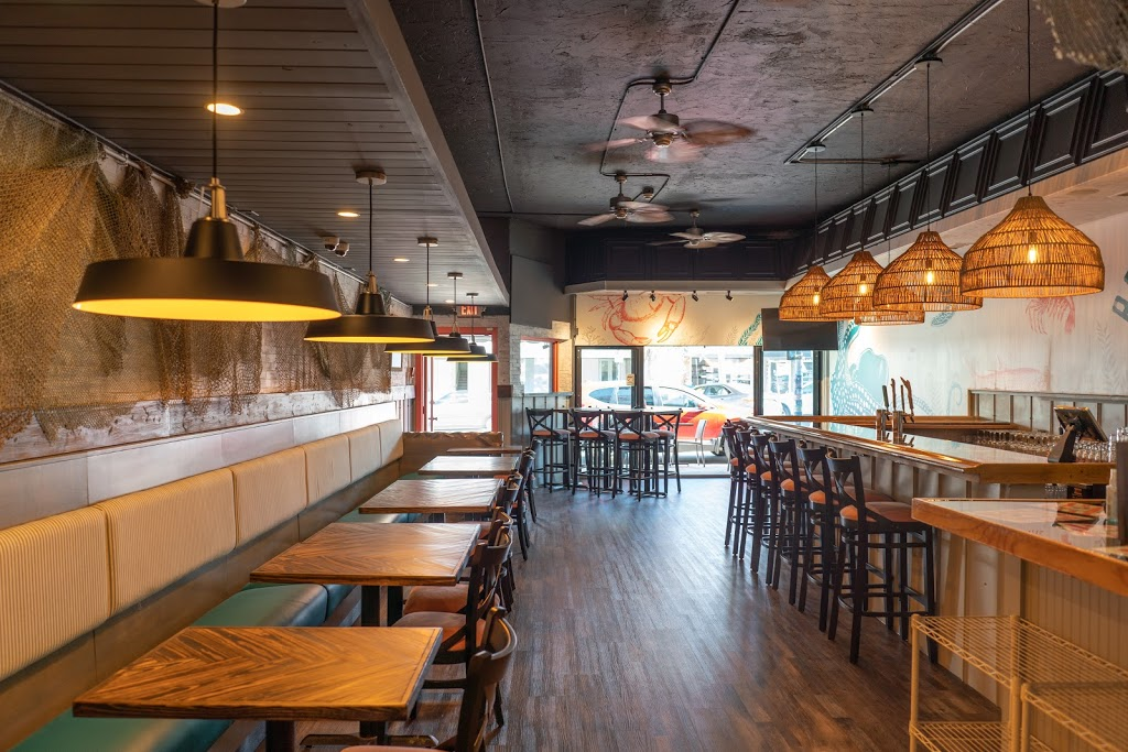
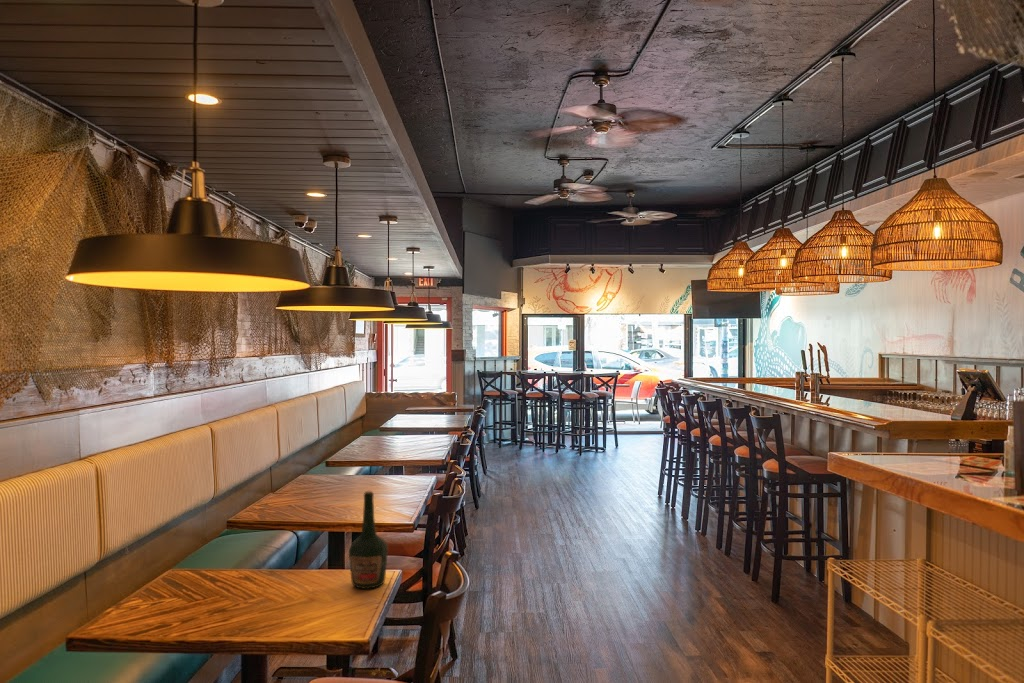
+ bottle (368, 537)
